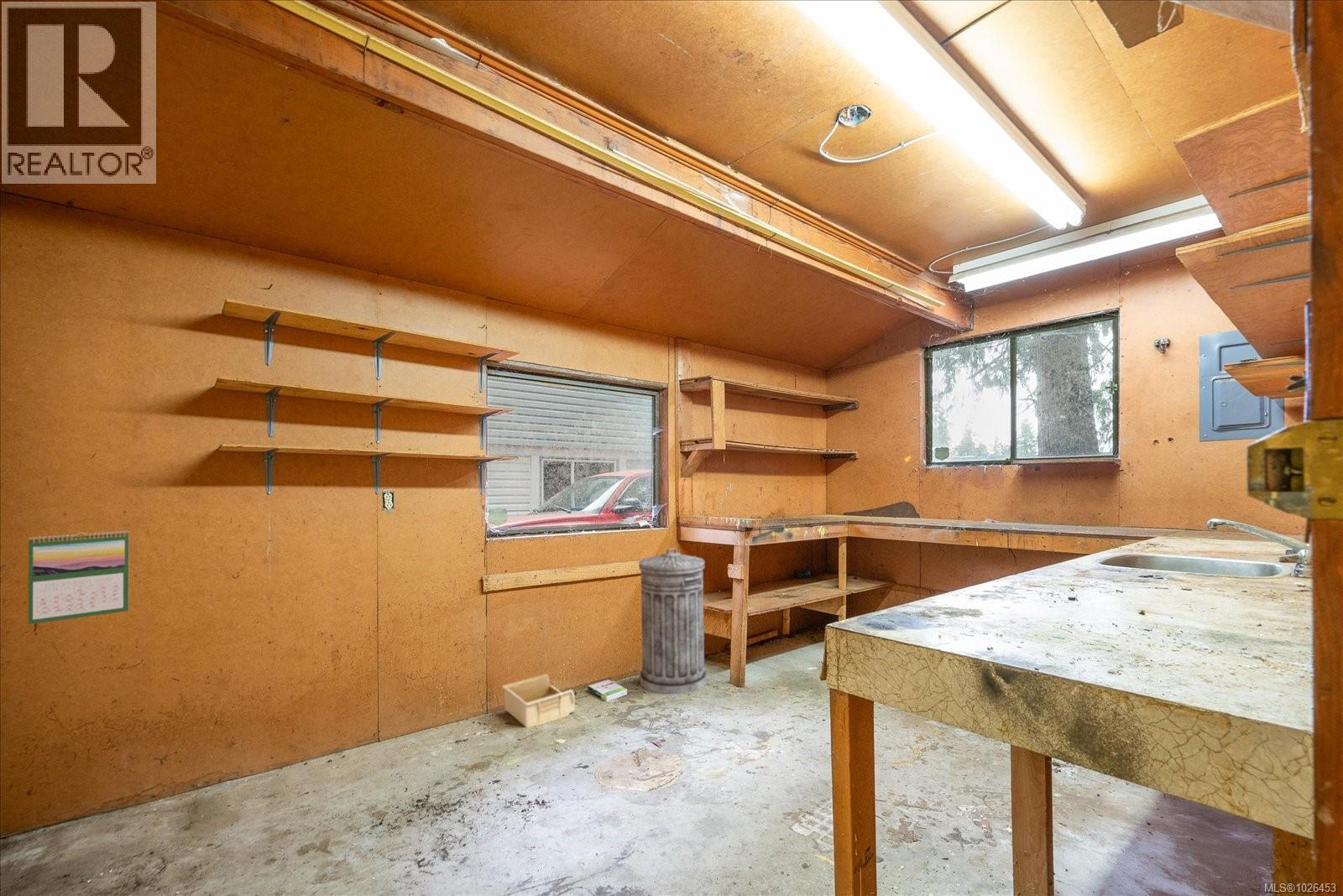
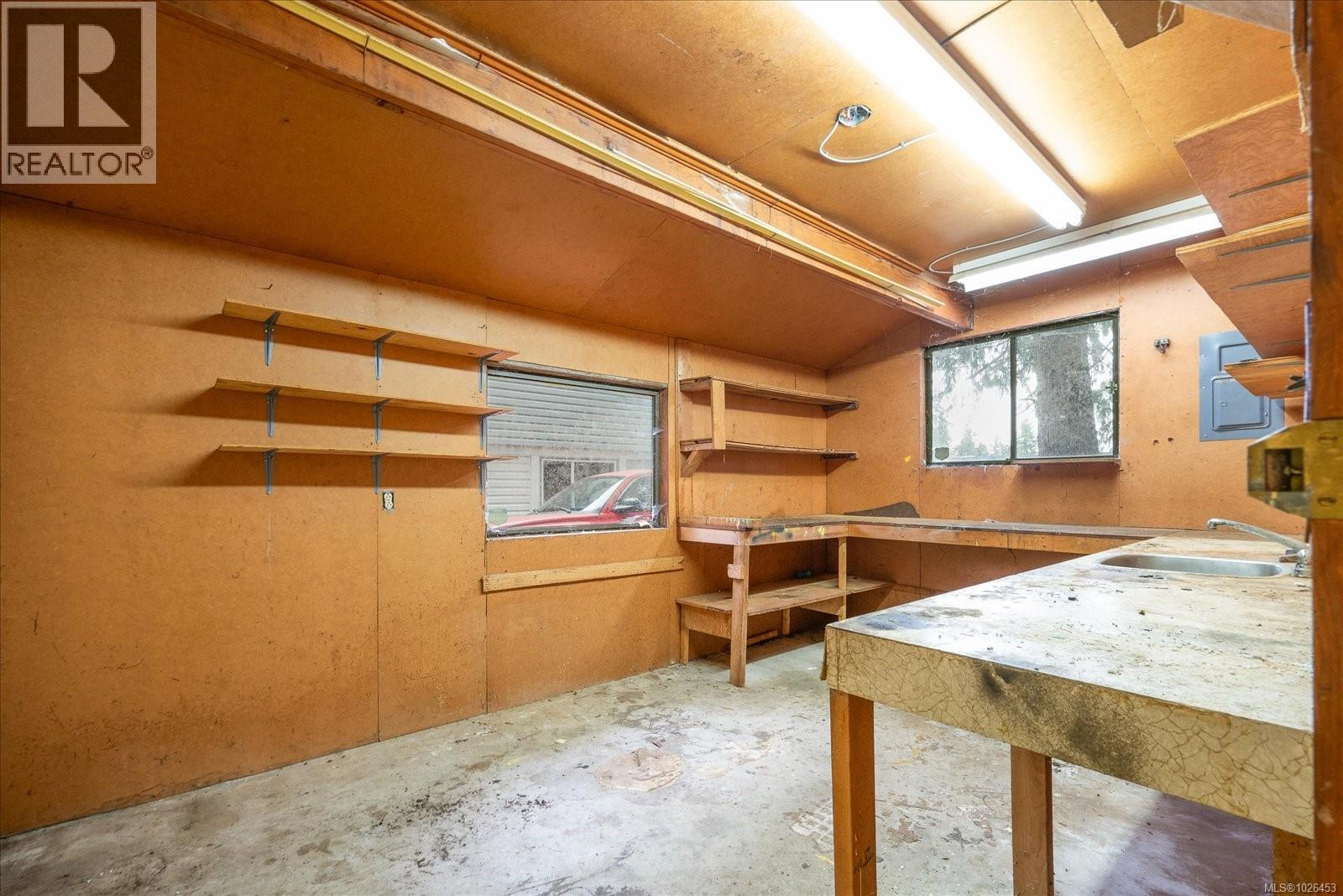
- calendar (81, 575)
- storage bin (539, 699)
- box (607, 690)
- trash can (672, 615)
